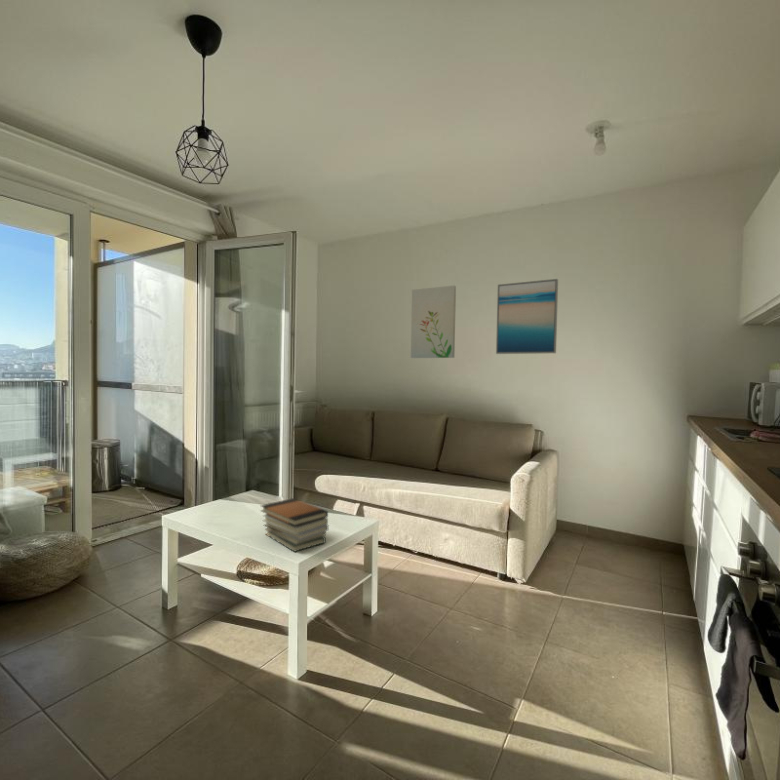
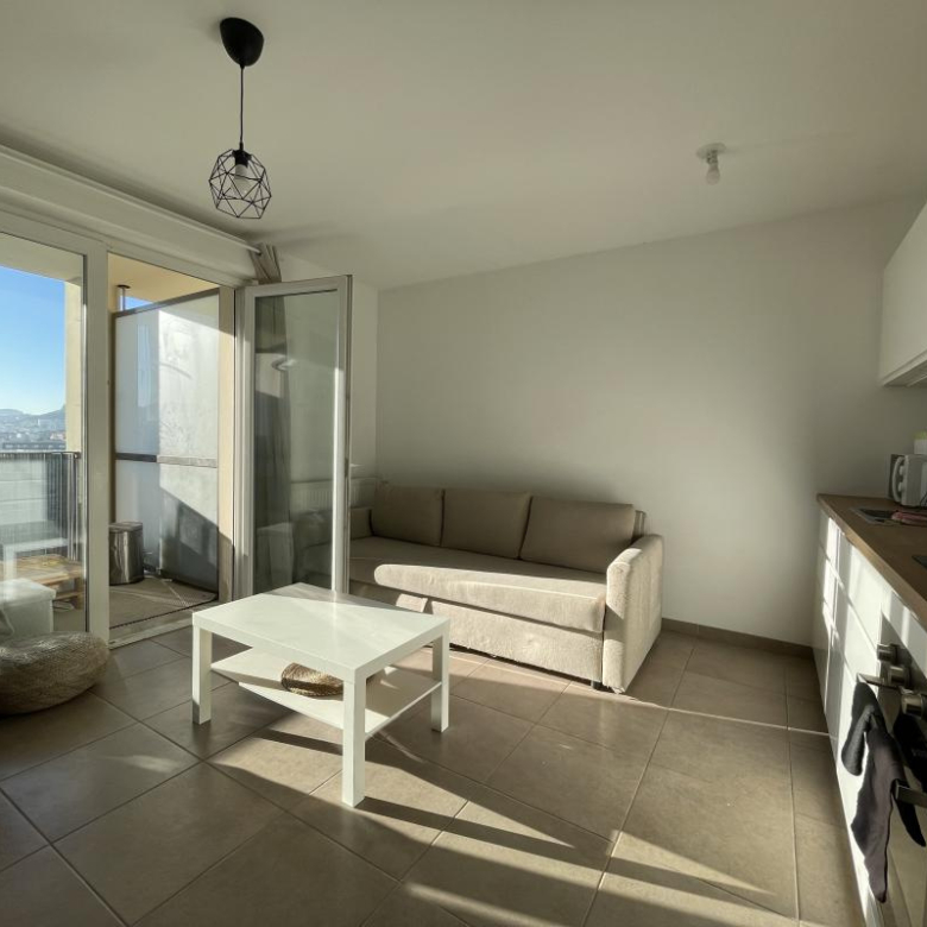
- wall art (526, 318)
- book stack (294, 523)
- wall art (432, 323)
